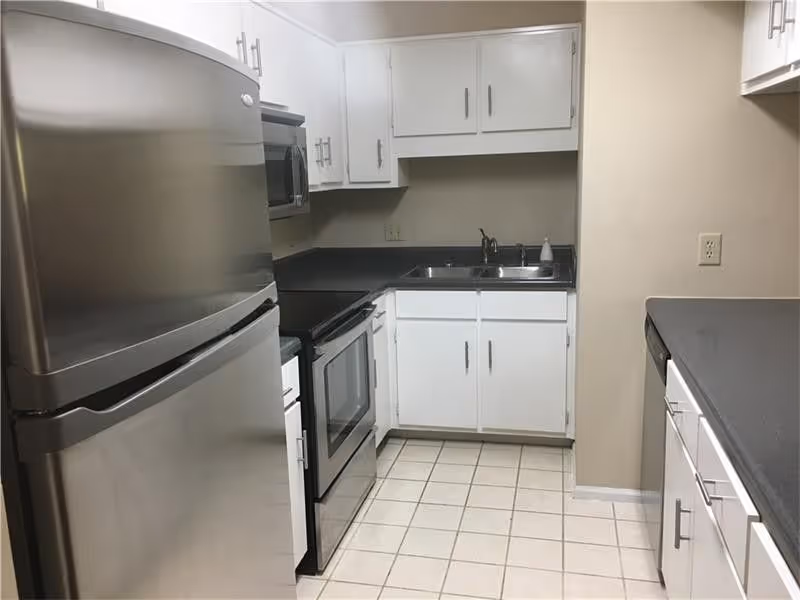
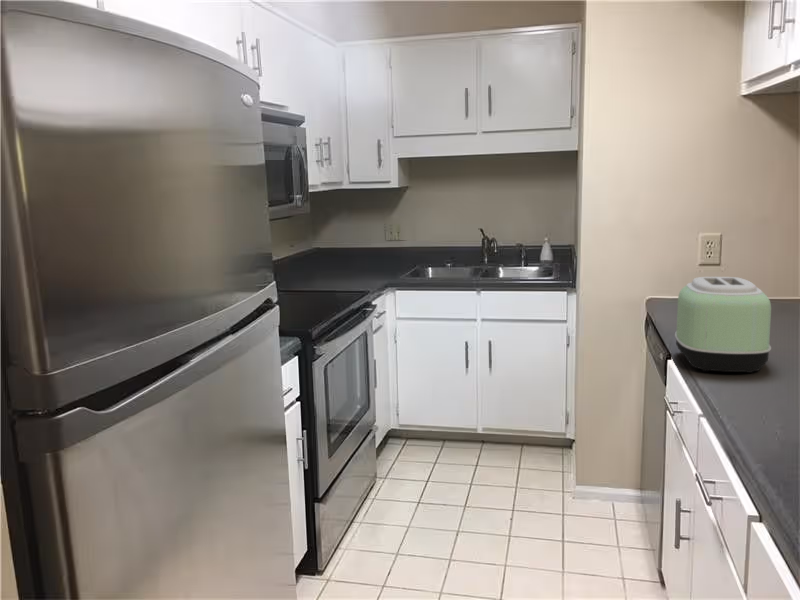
+ toaster (720, 320)
